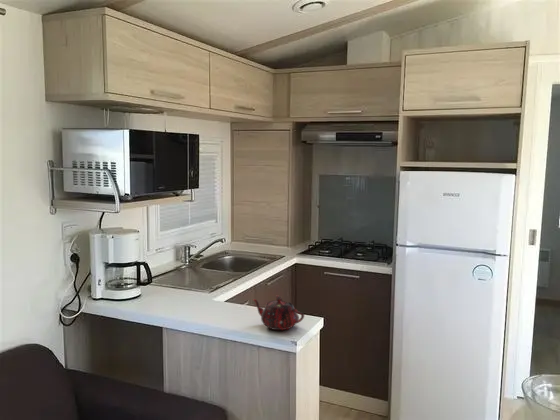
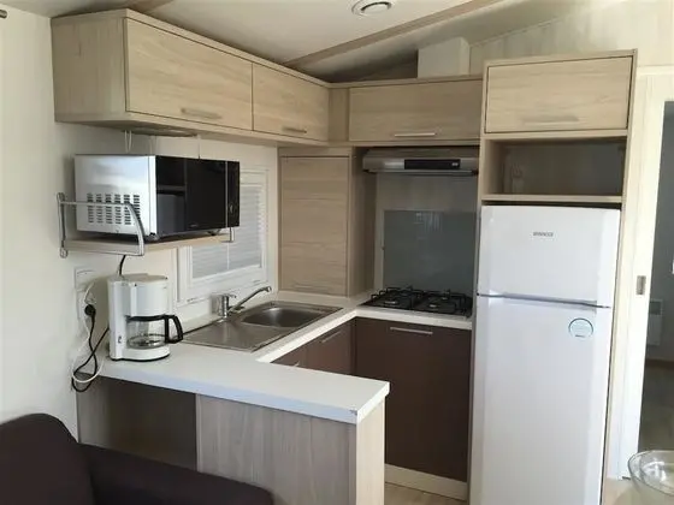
- teapot (277, 311)
